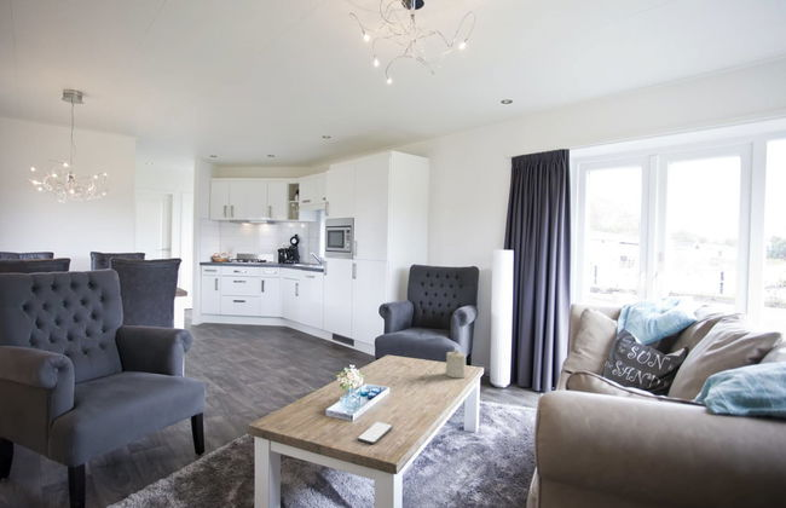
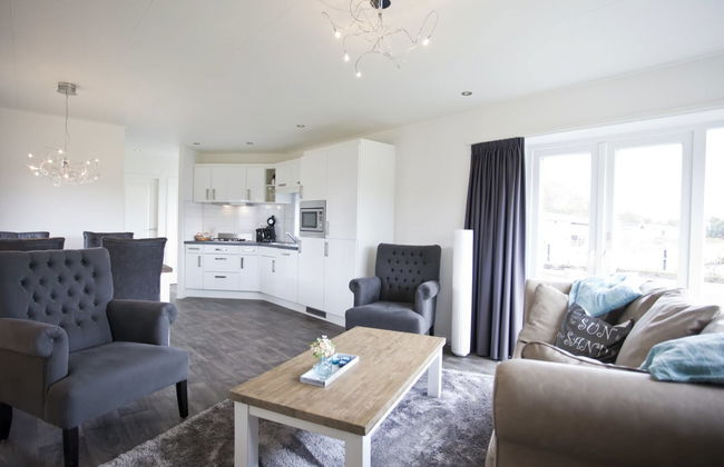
- smartphone (375, 432)
- candle (455, 362)
